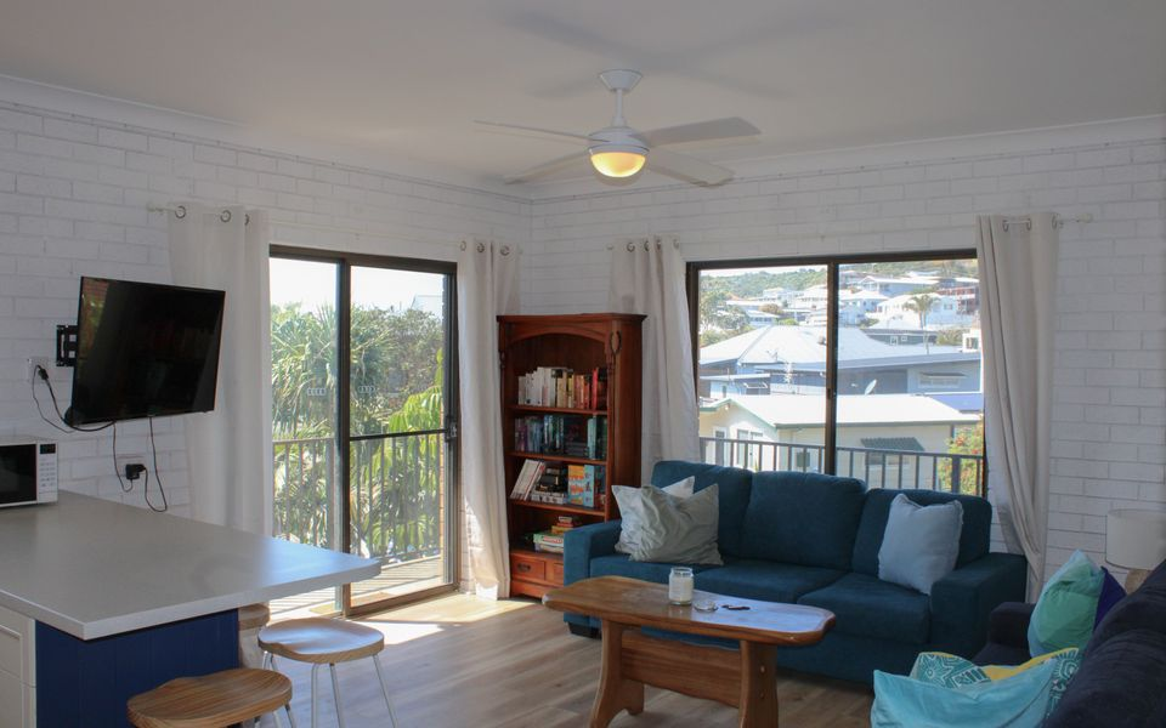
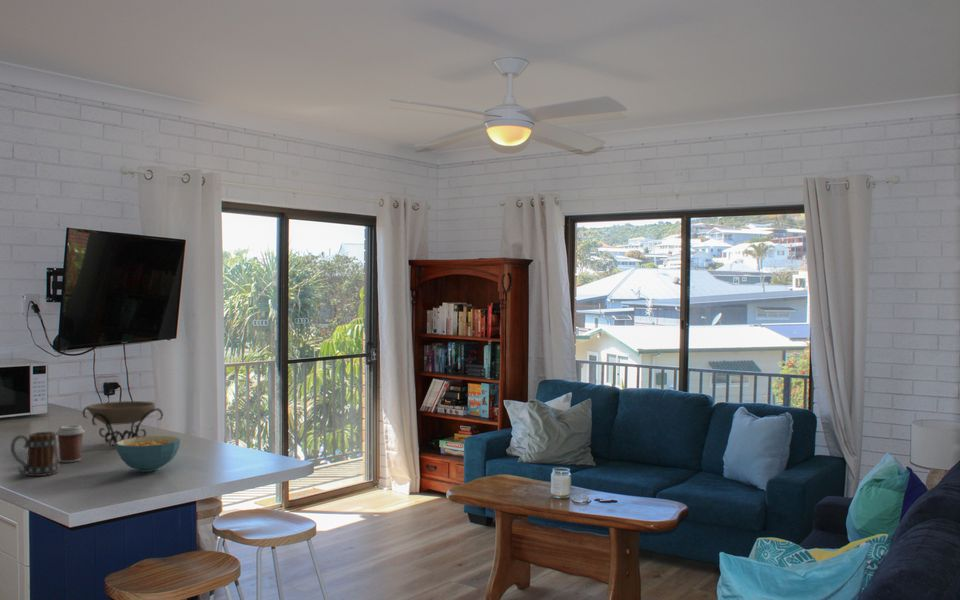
+ decorative bowl (122, 423)
+ mug (35, 453)
+ cereal bowl (148, 455)
+ coffee cup (70, 443)
